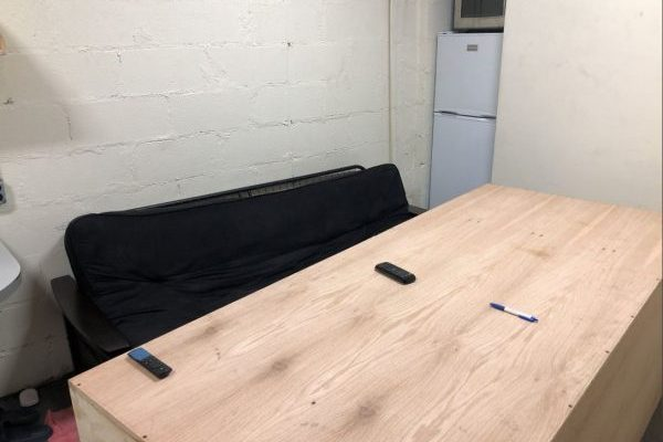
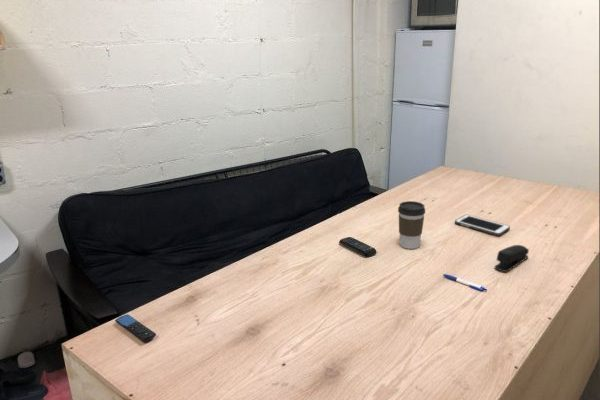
+ stapler (512, 254)
+ cell phone (481, 224)
+ coffee cup (410, 225)
